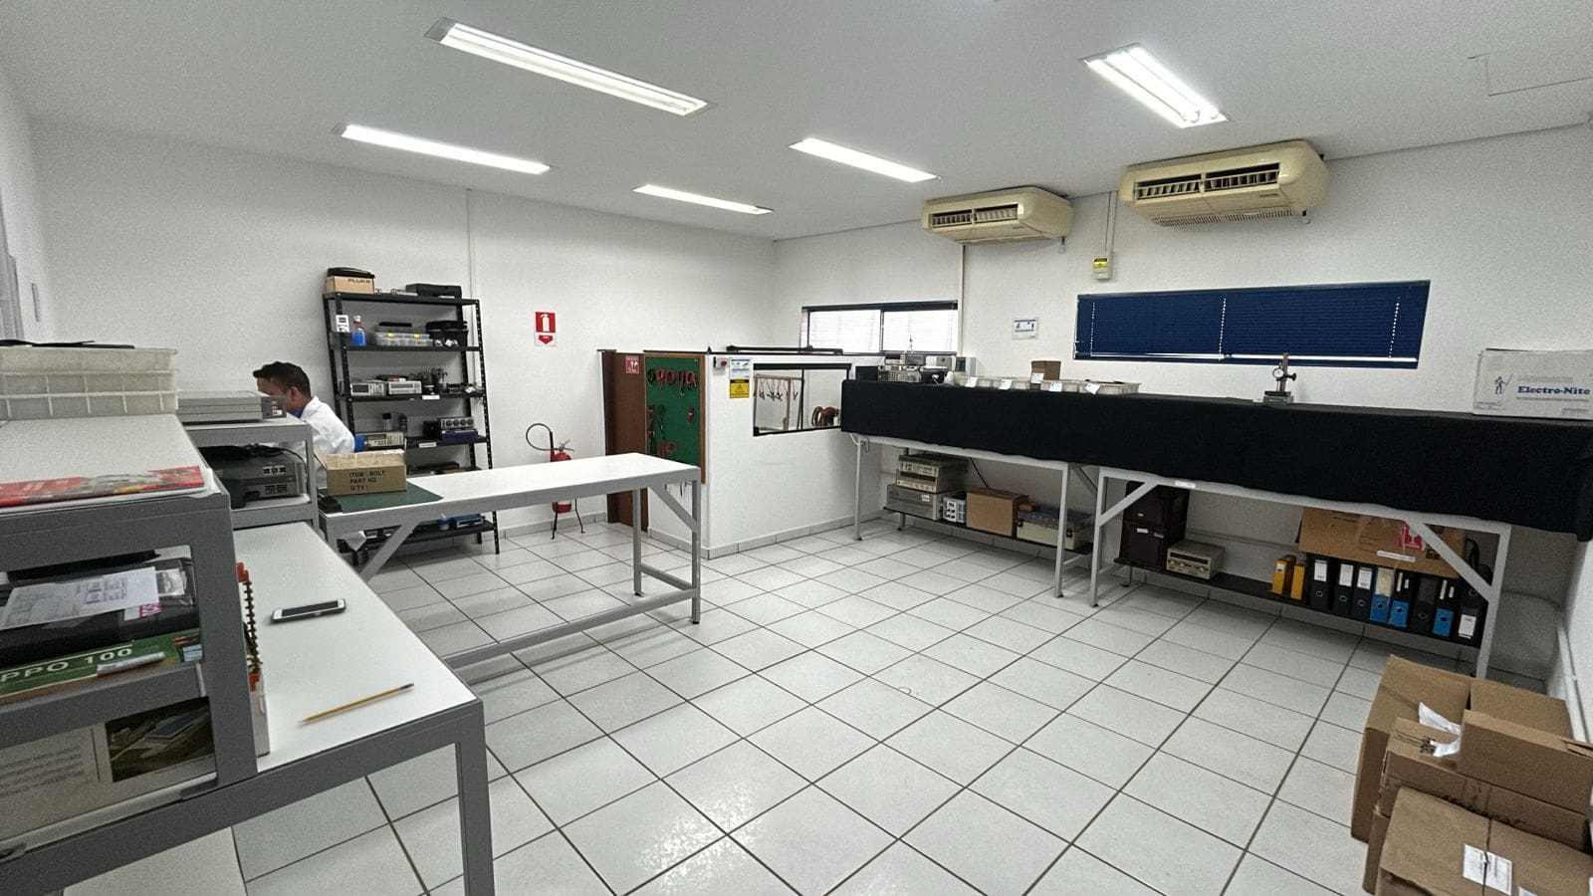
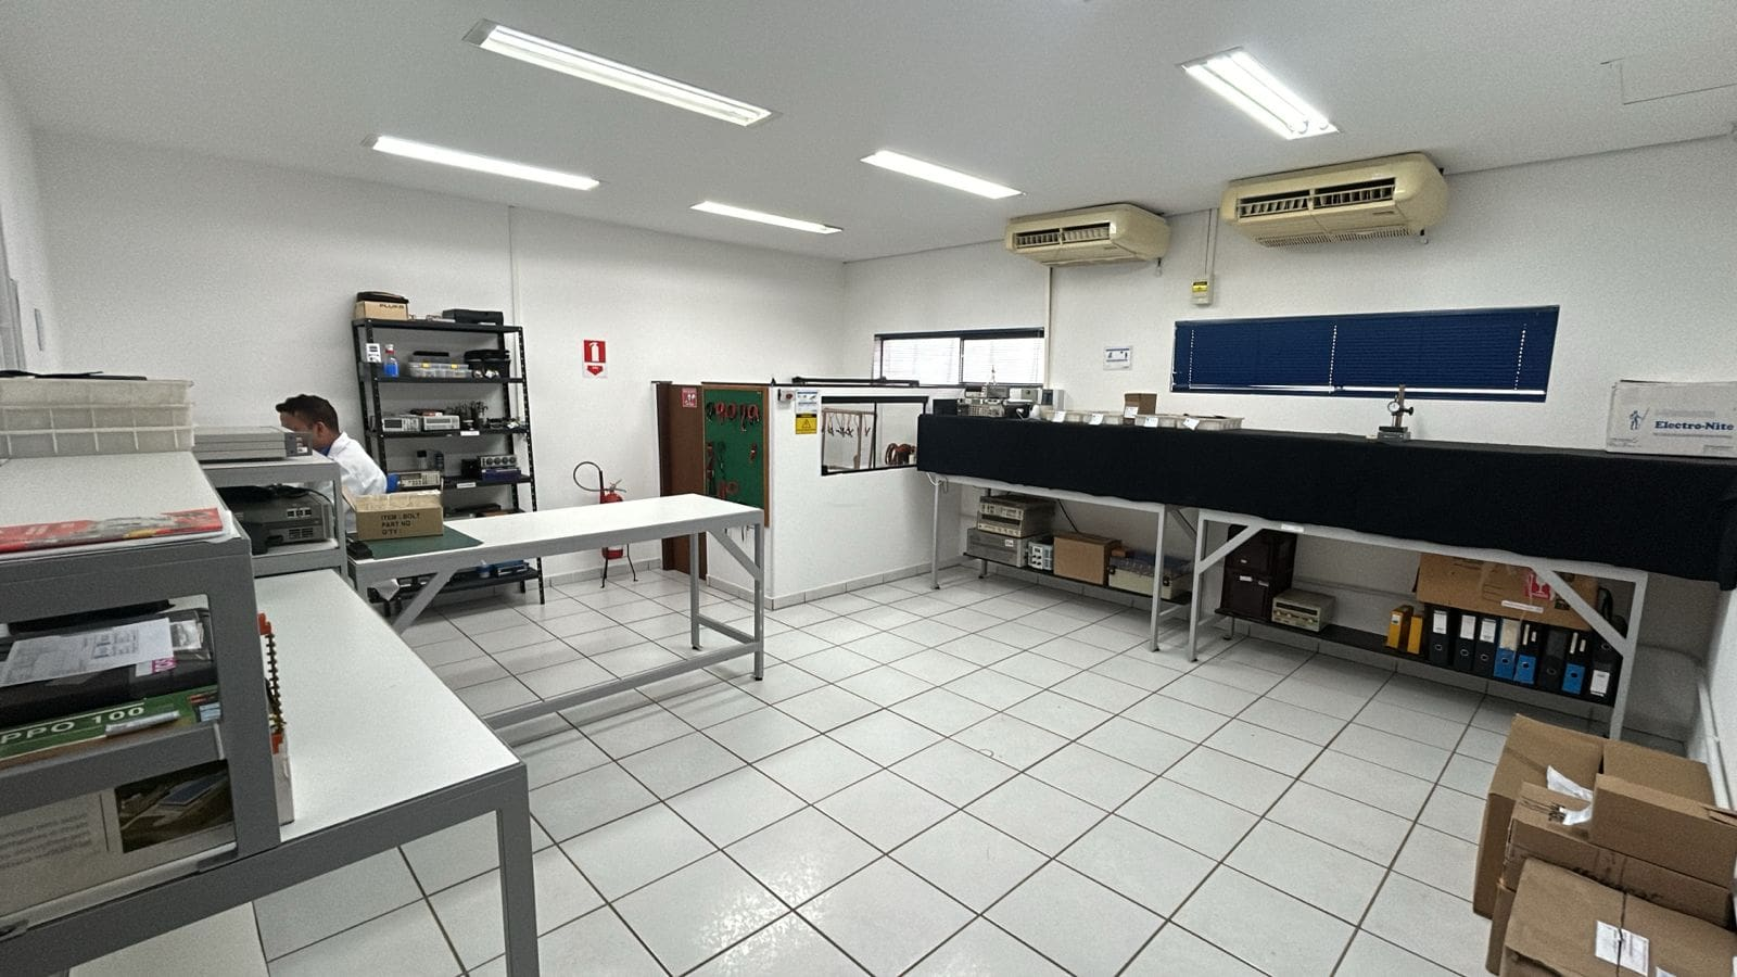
- cell phone (310, 610)
- pencil (359, 702)
